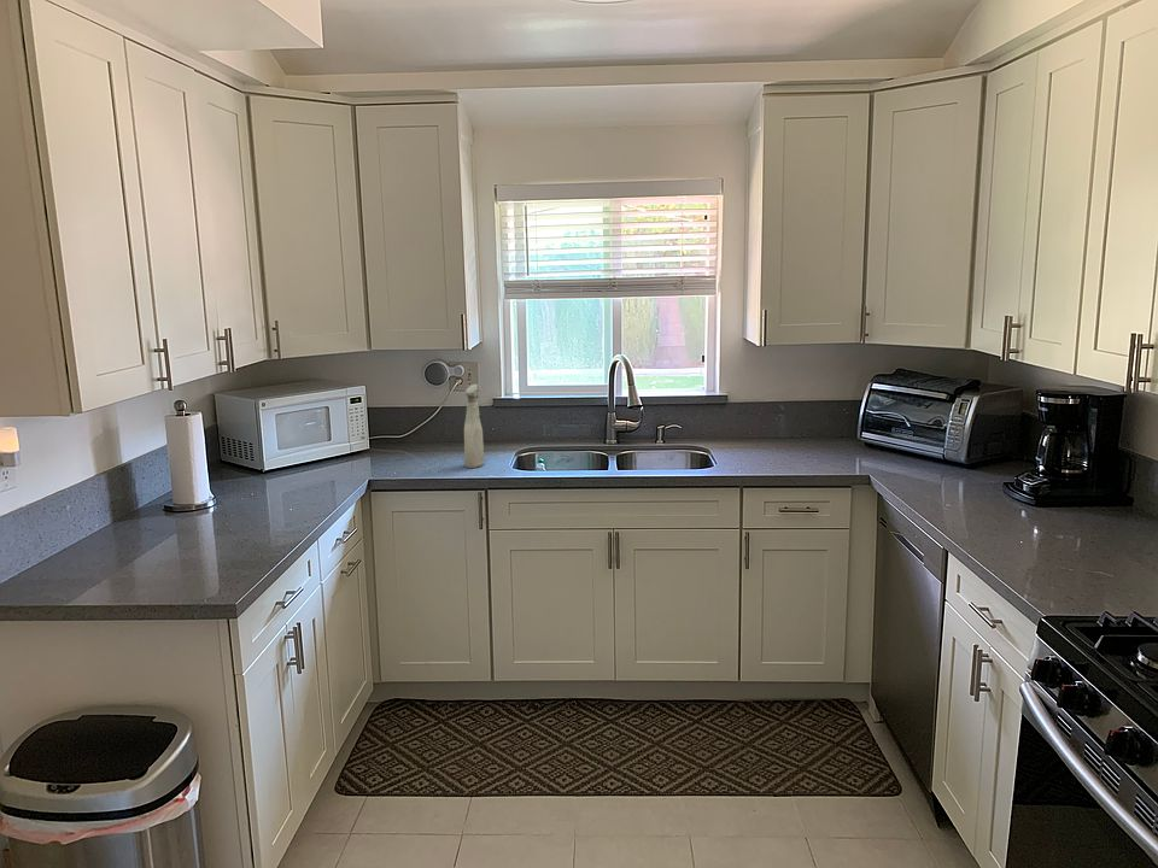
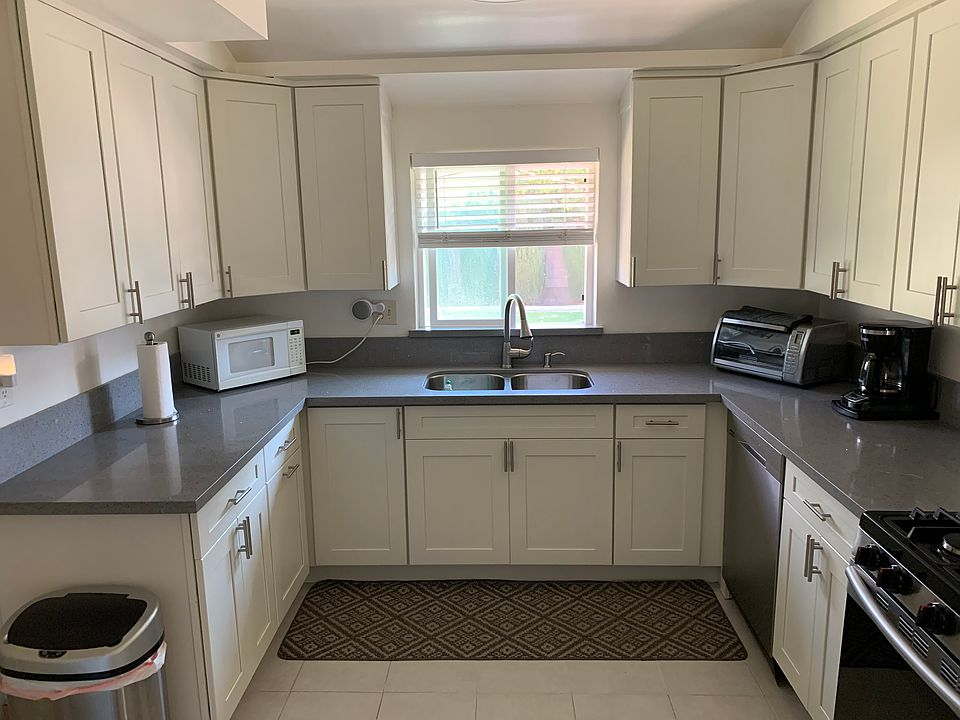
- spray bottle (473, 426)
